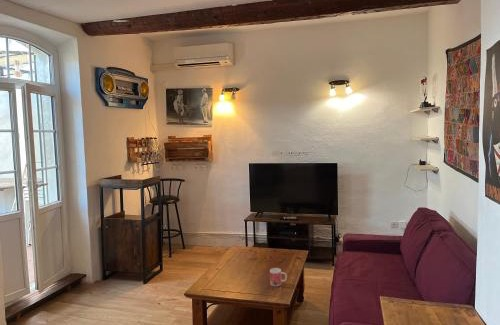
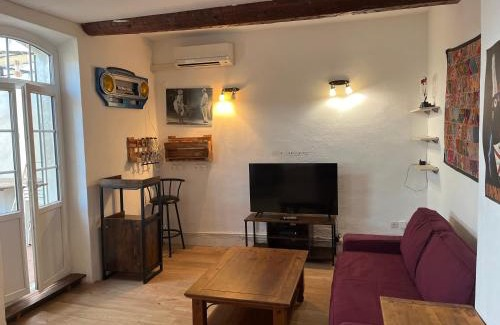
- mug (278, 277)
